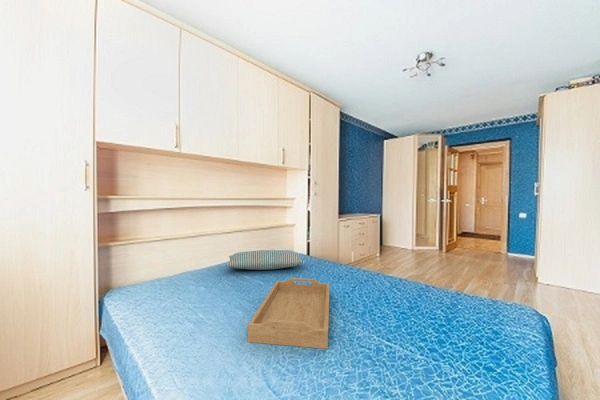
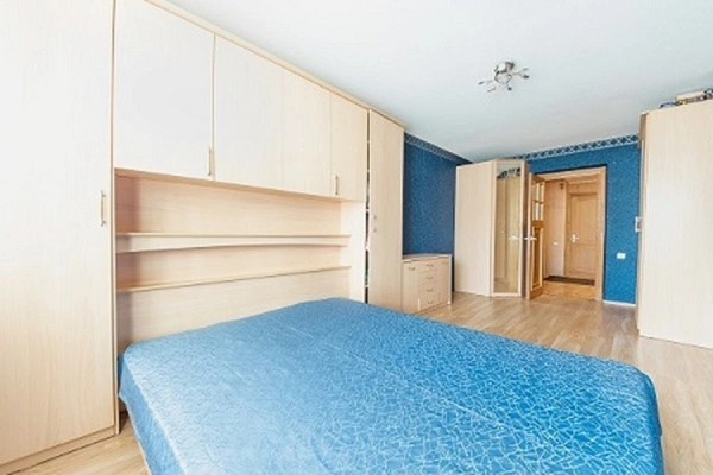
- serving tray (296, 304)
- pillow (265, 259)
